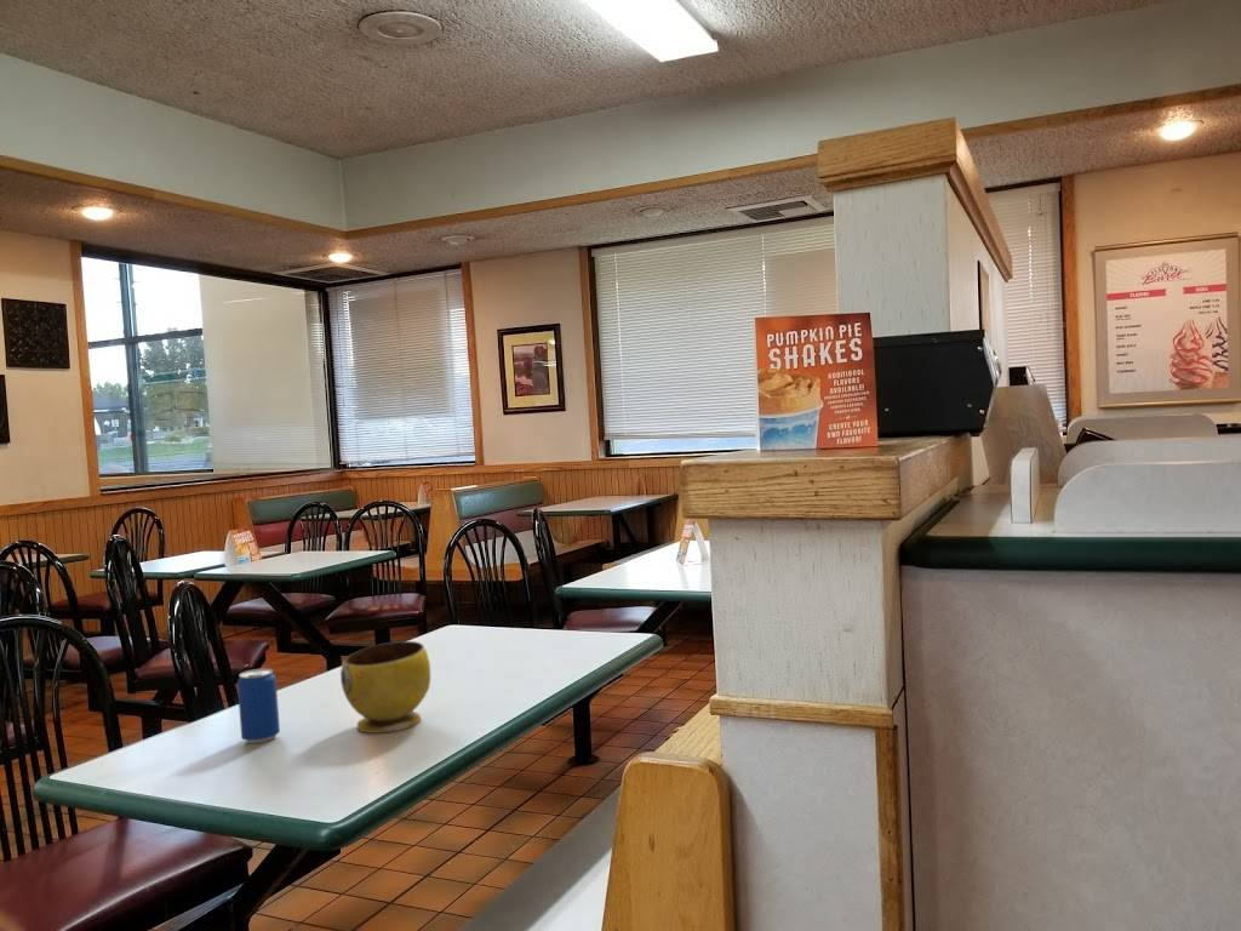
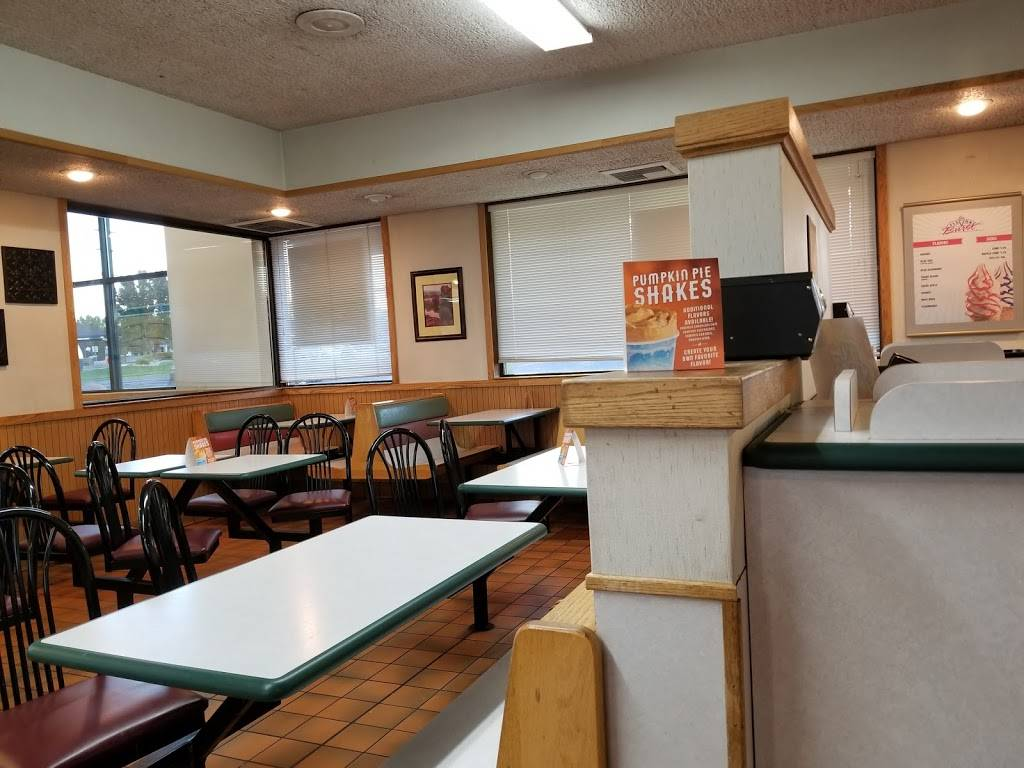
- beverage can (258, 706)
- bowl (387, 686)
